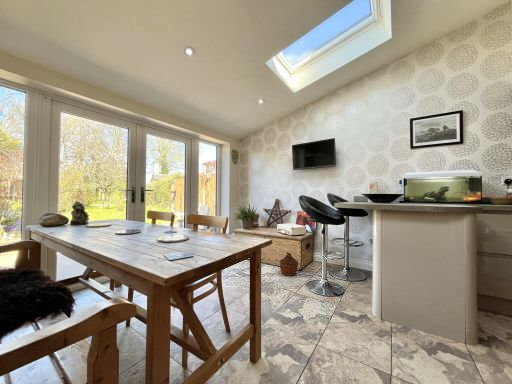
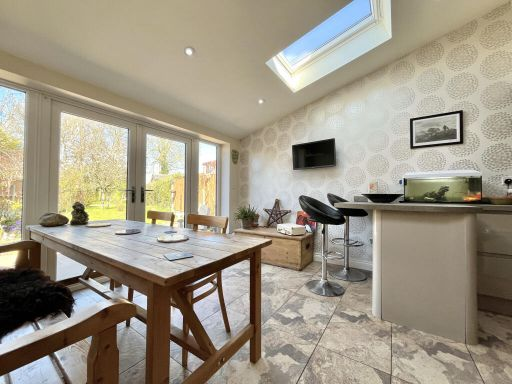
- woven basket (288, 263)
